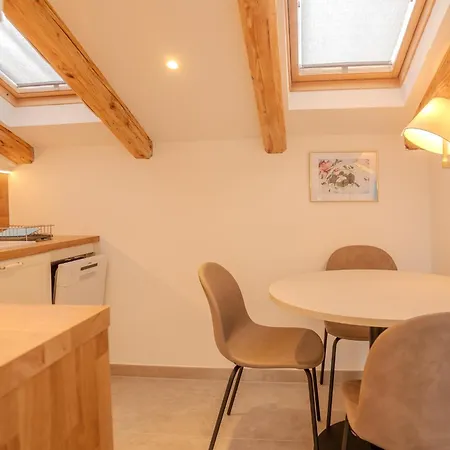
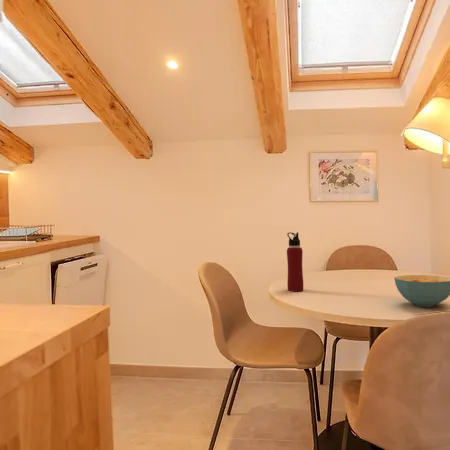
+ water bottle (294, 261)
+ cereal bowl (424, 291)
